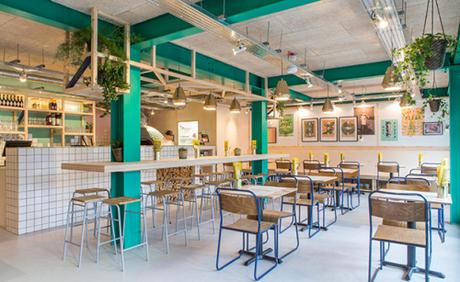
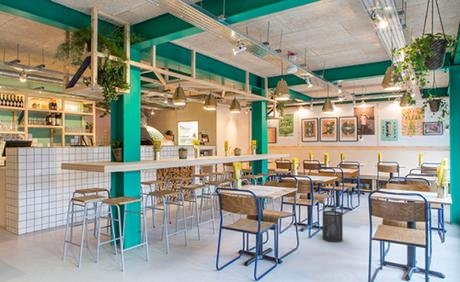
+ trash can (332, 225)
